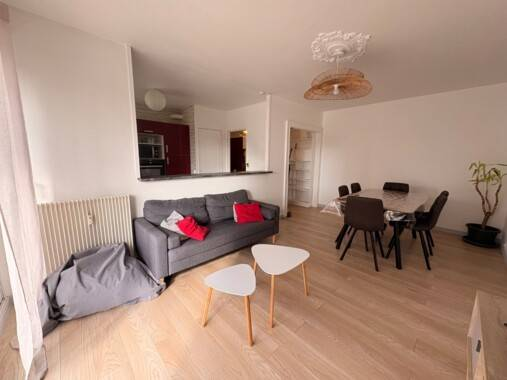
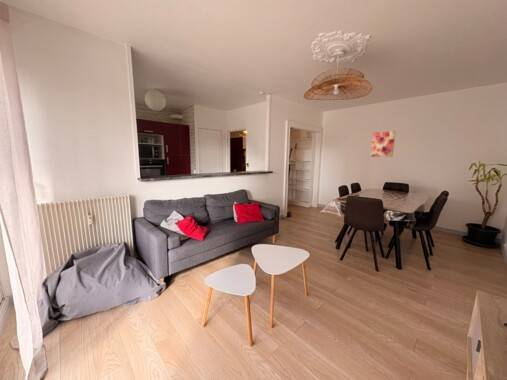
+ wall art (382, 144)
